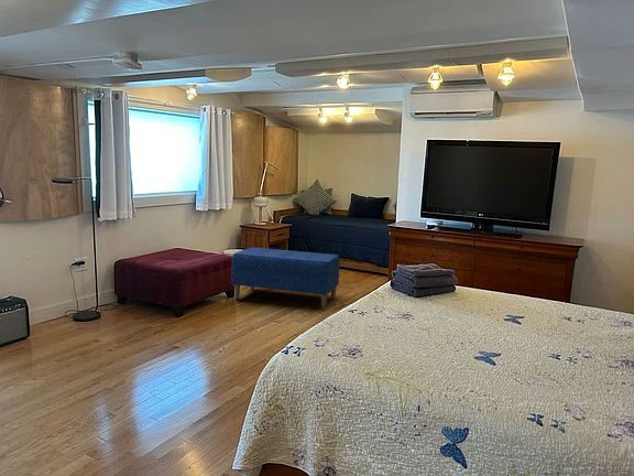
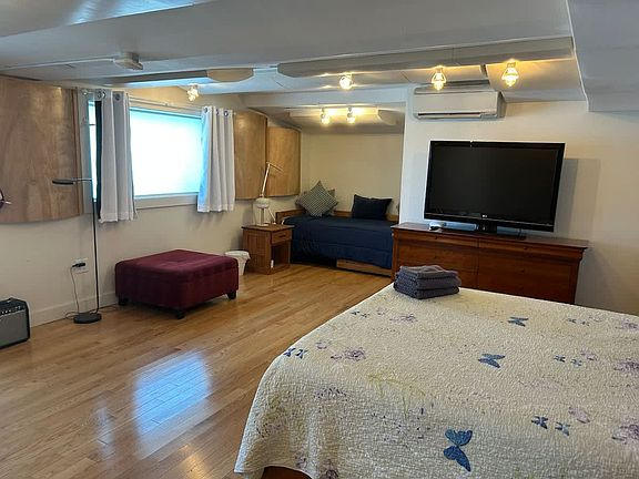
- bench (286, 277)
